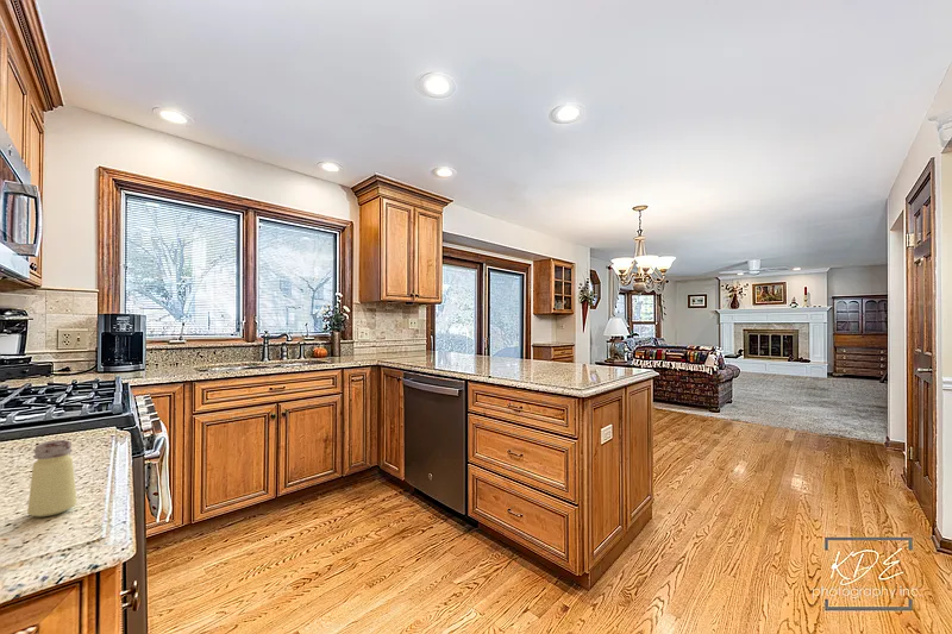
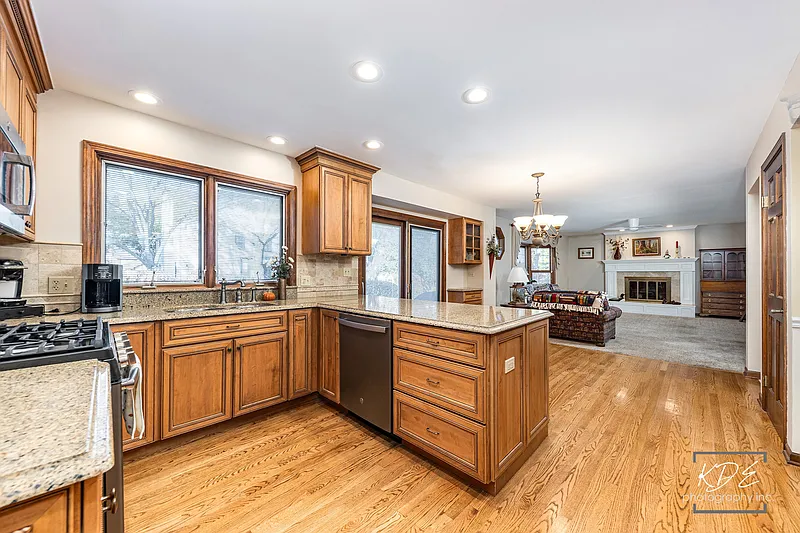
- saltshaker (52, 476)
